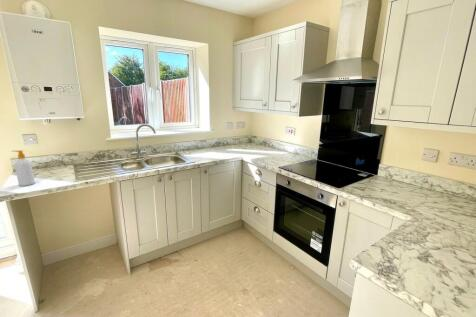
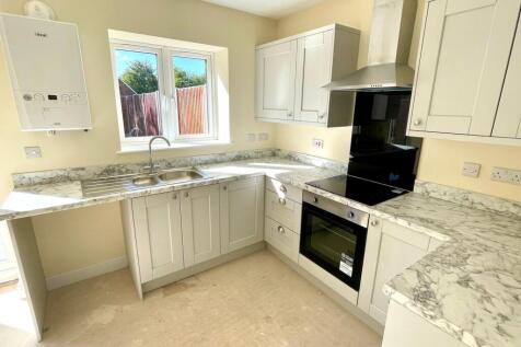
- soap bottle (23, 167)
